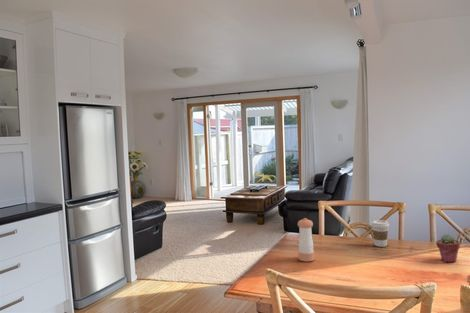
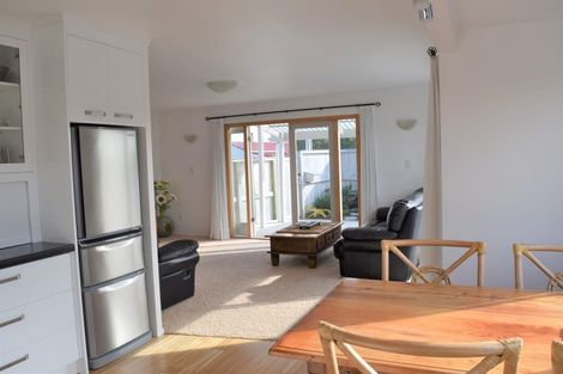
- pepper shaker (305, 238)
- coffee cup (380, 233)
- potted succulent (448, 246)
